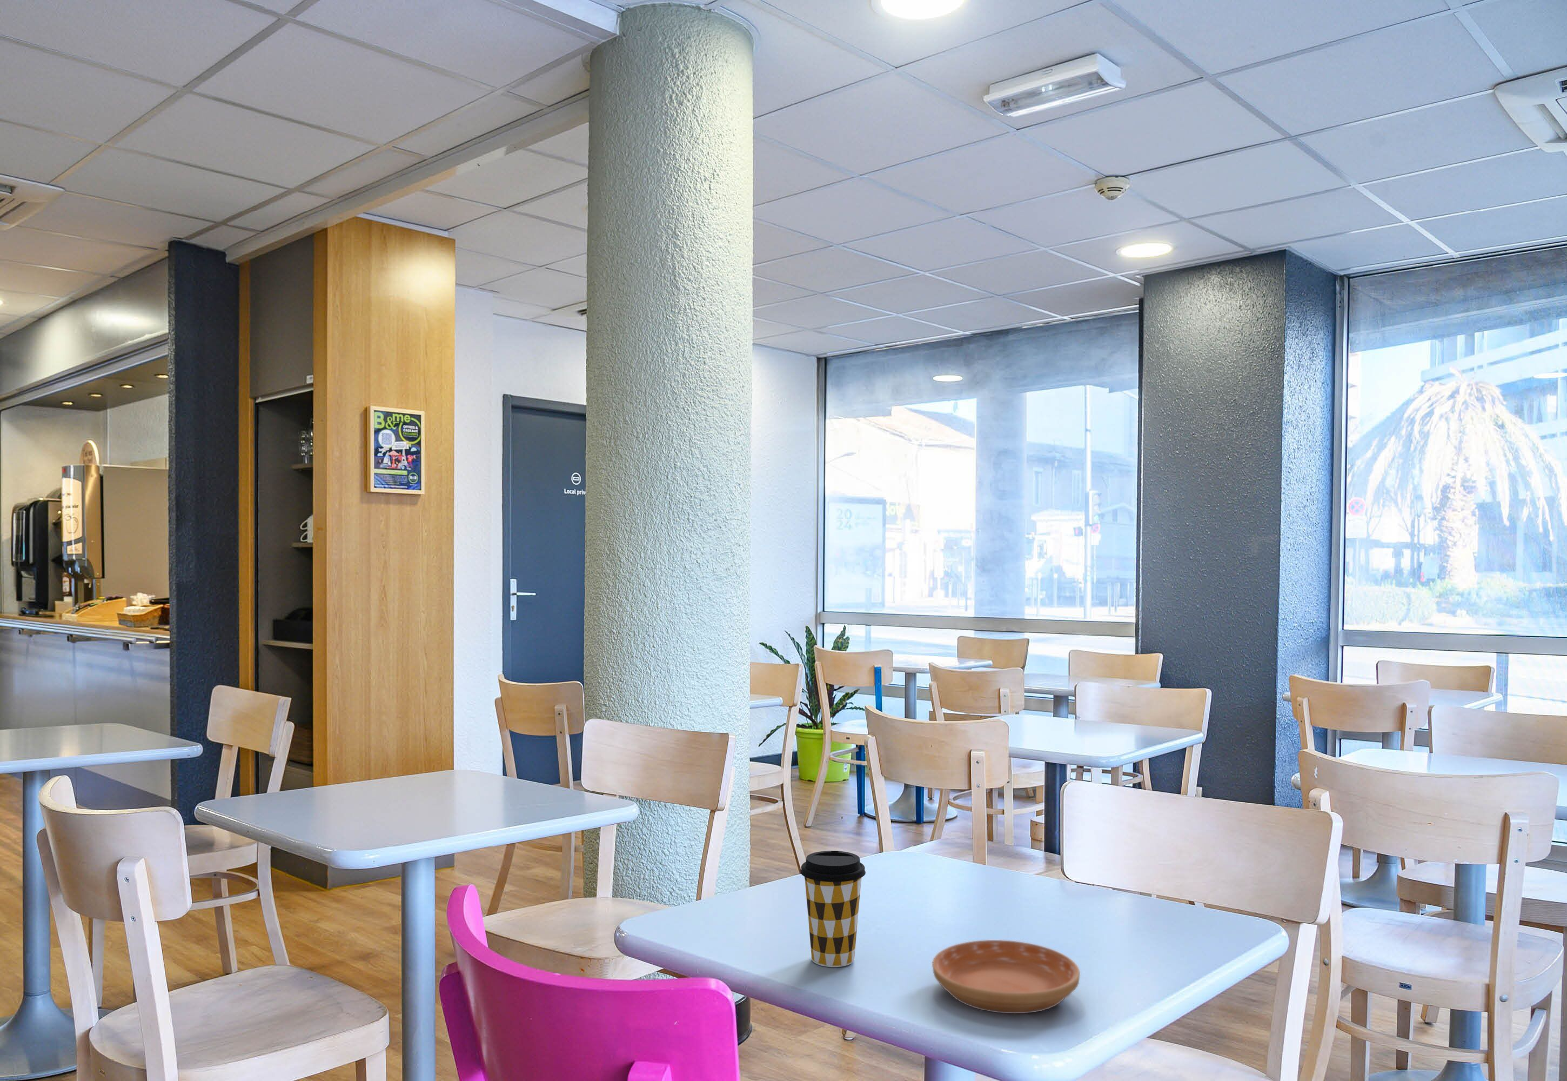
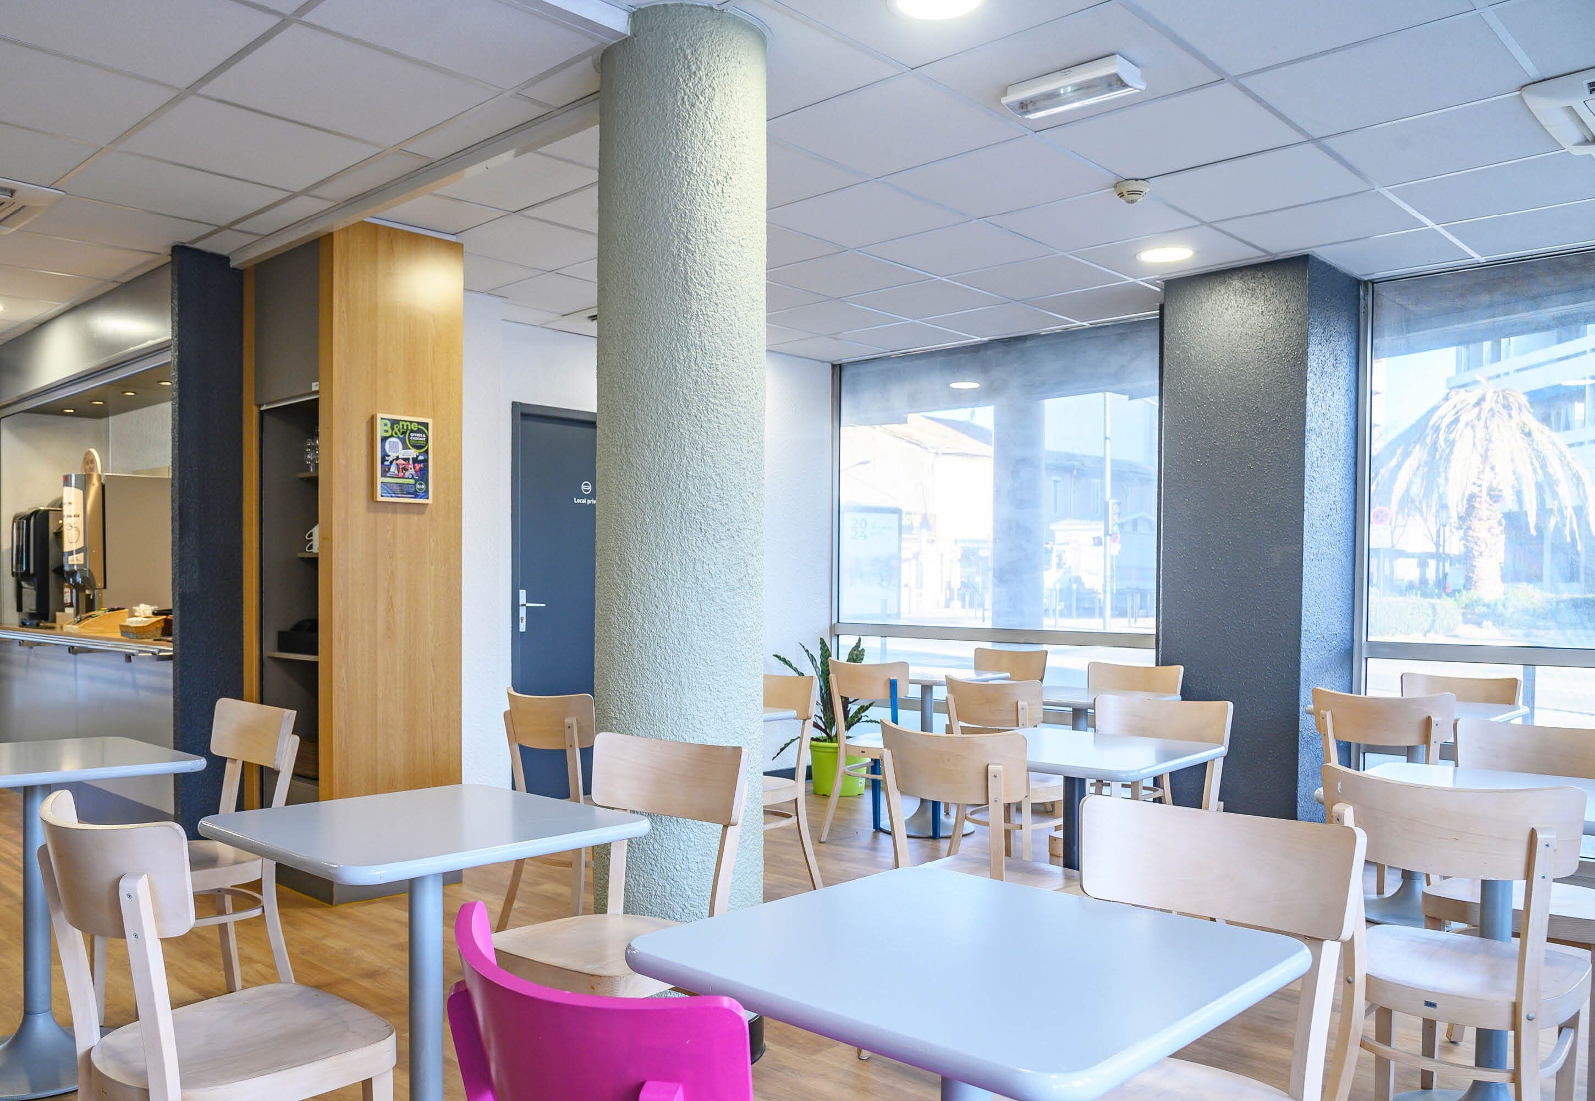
- coffee cup (832, 908)
- saucer (1005, 977)
